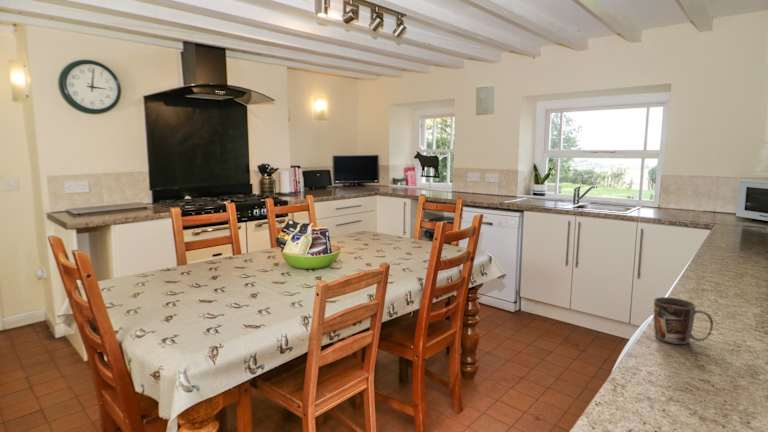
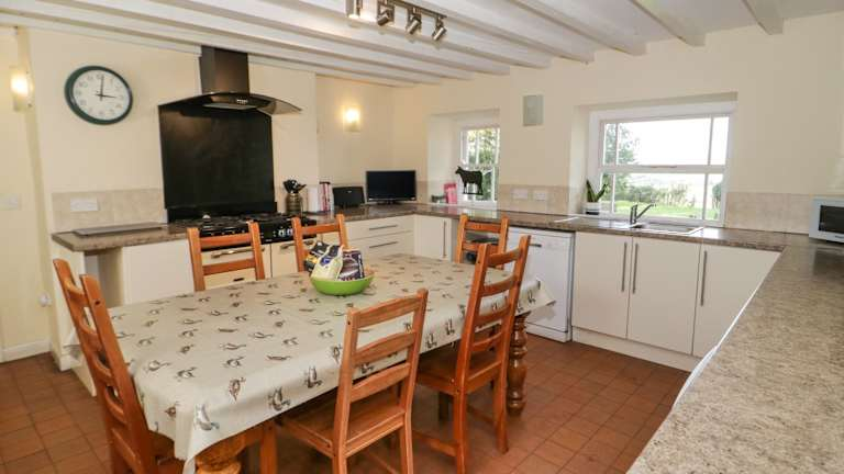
- mug (681, 322)
